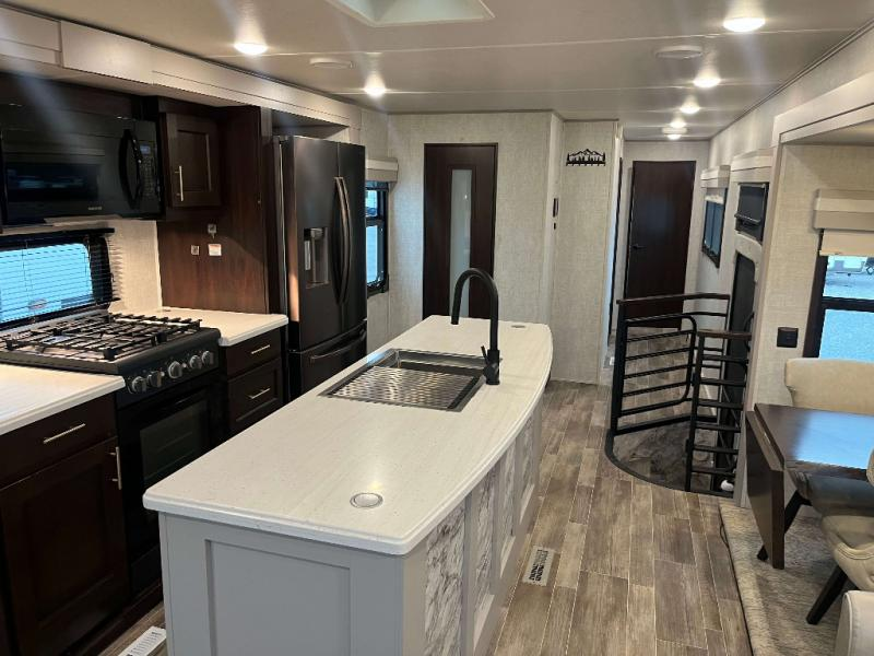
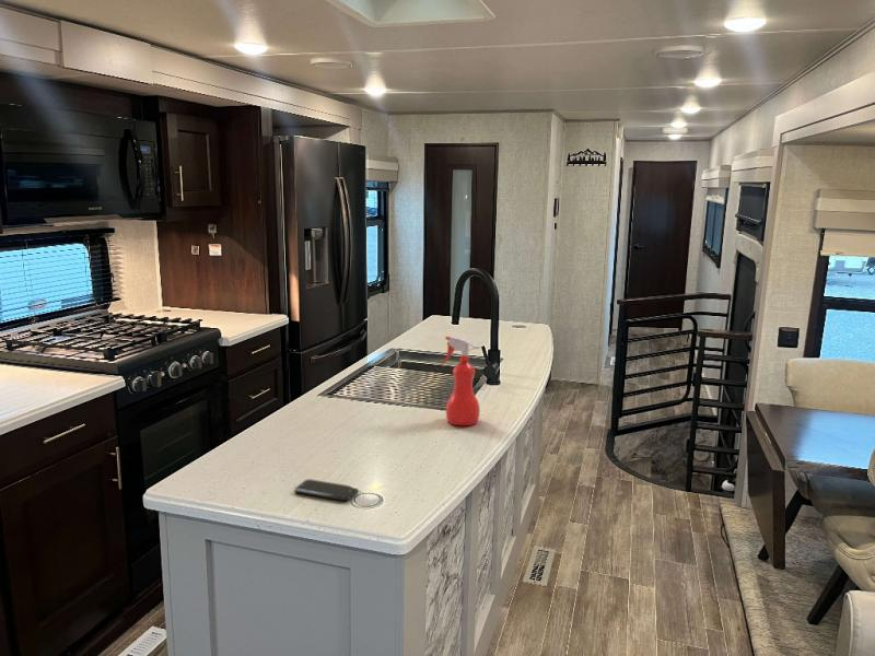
+ spray bottle (459, 379)
+ smartphone (326, 489)
